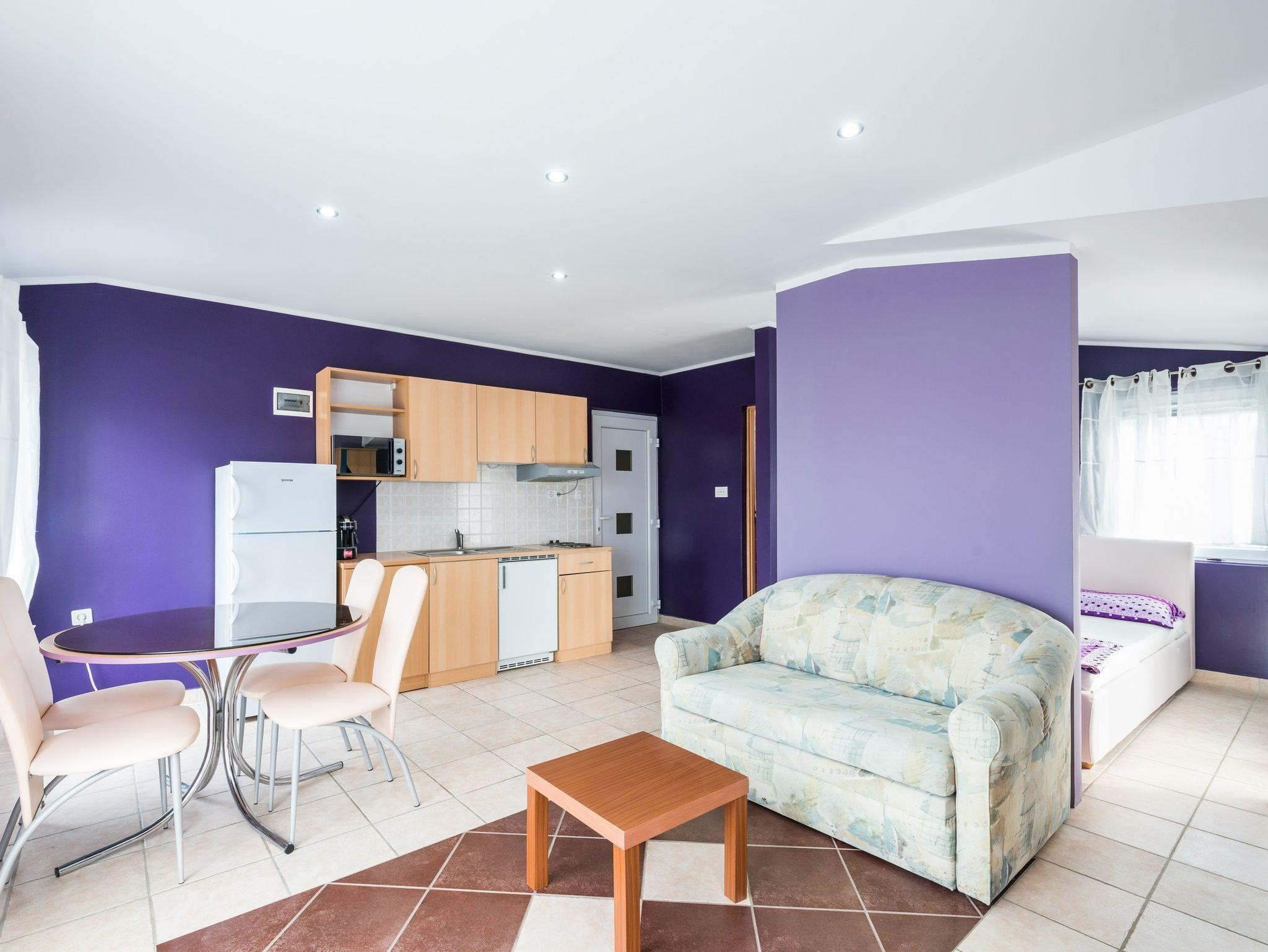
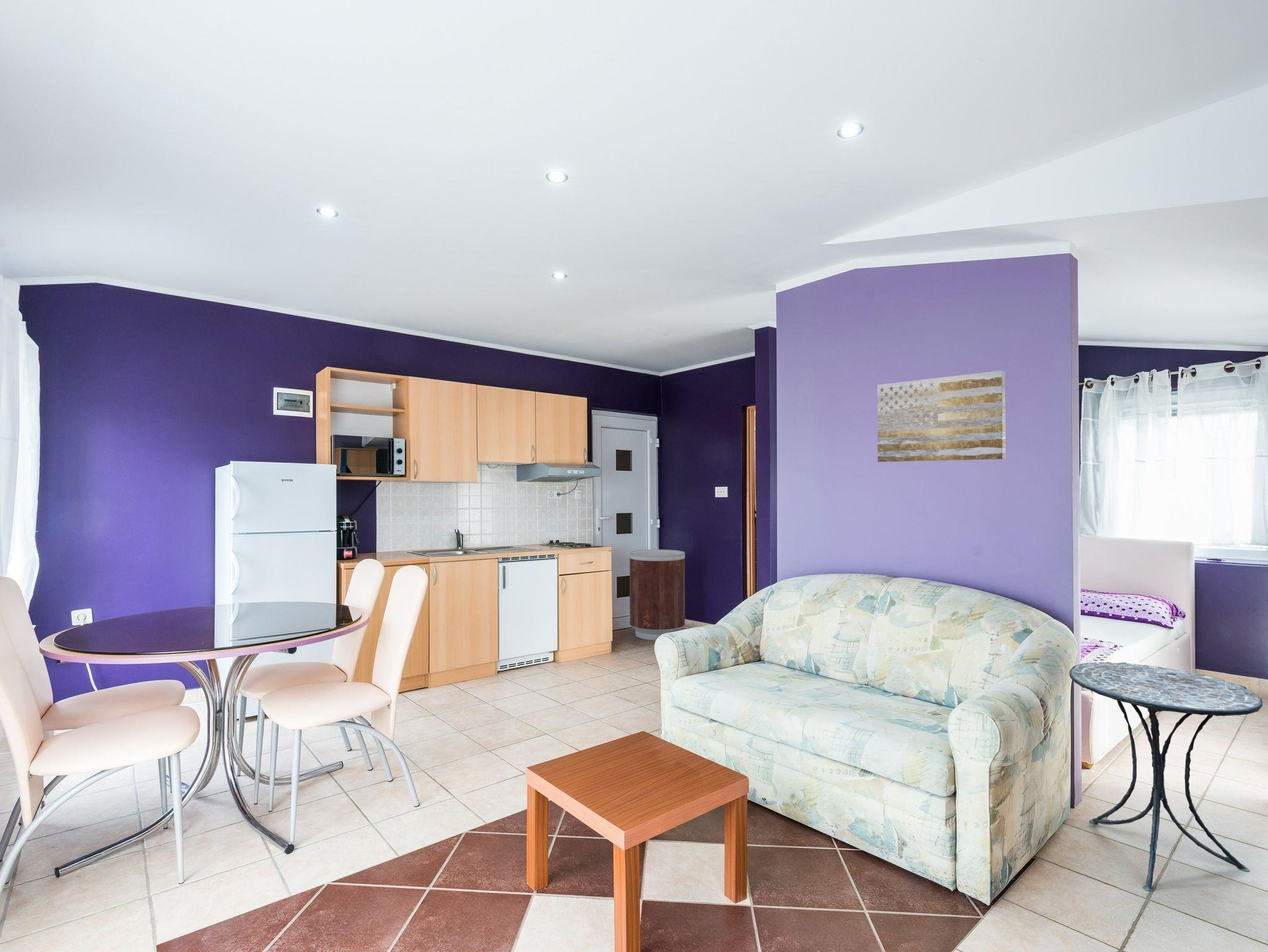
+ side table (1159, 771)
+ wall art (937, 419)
+ trash can (657, 594)
